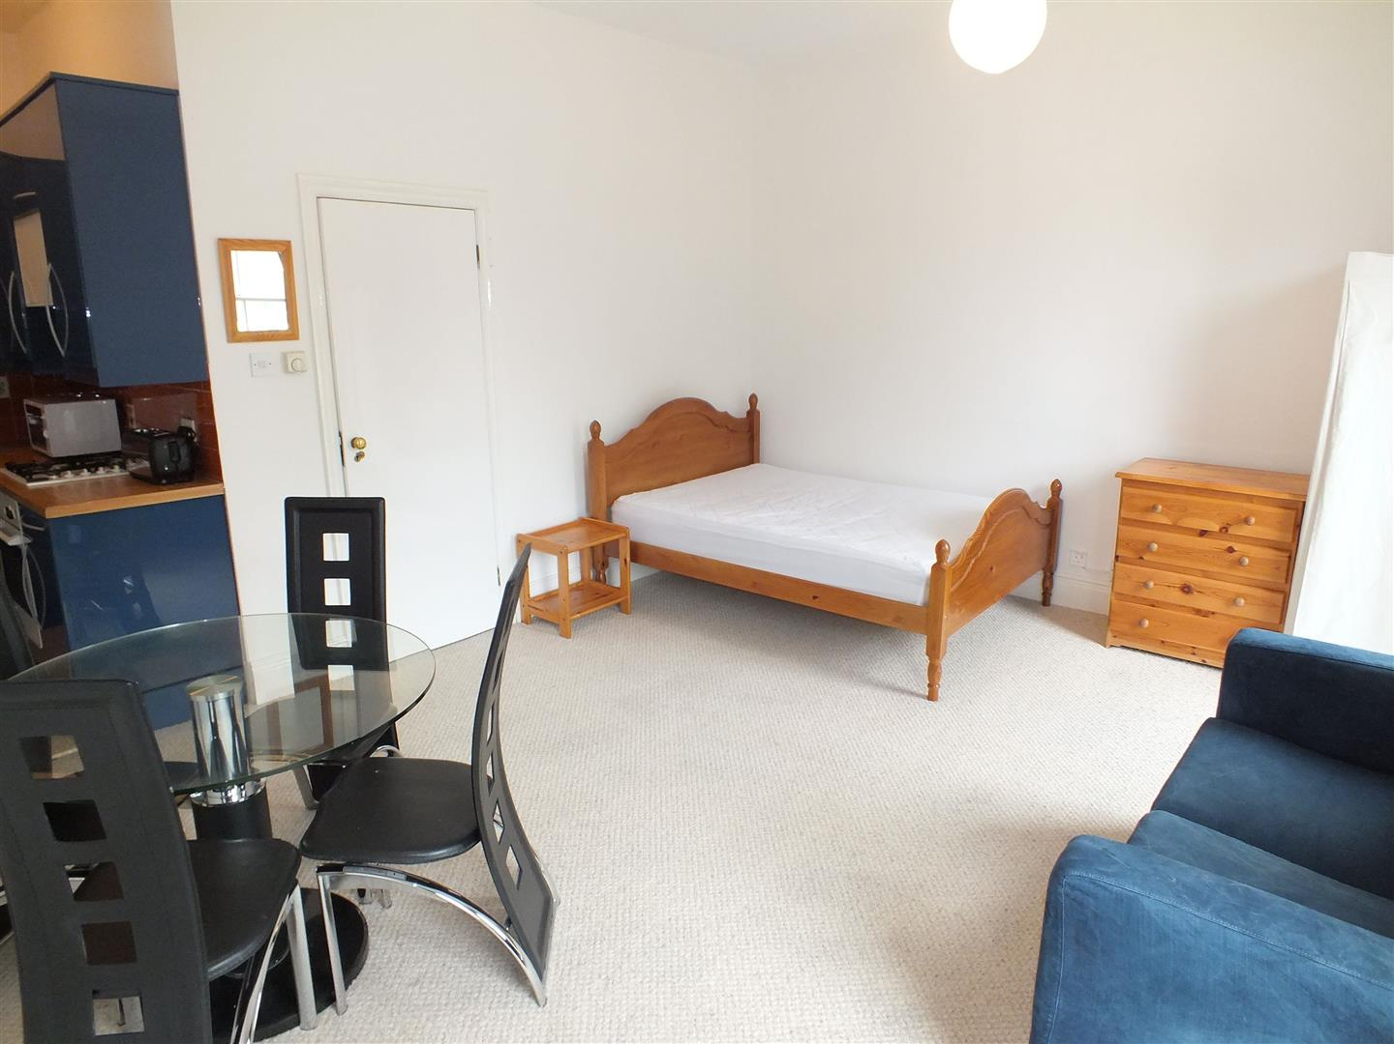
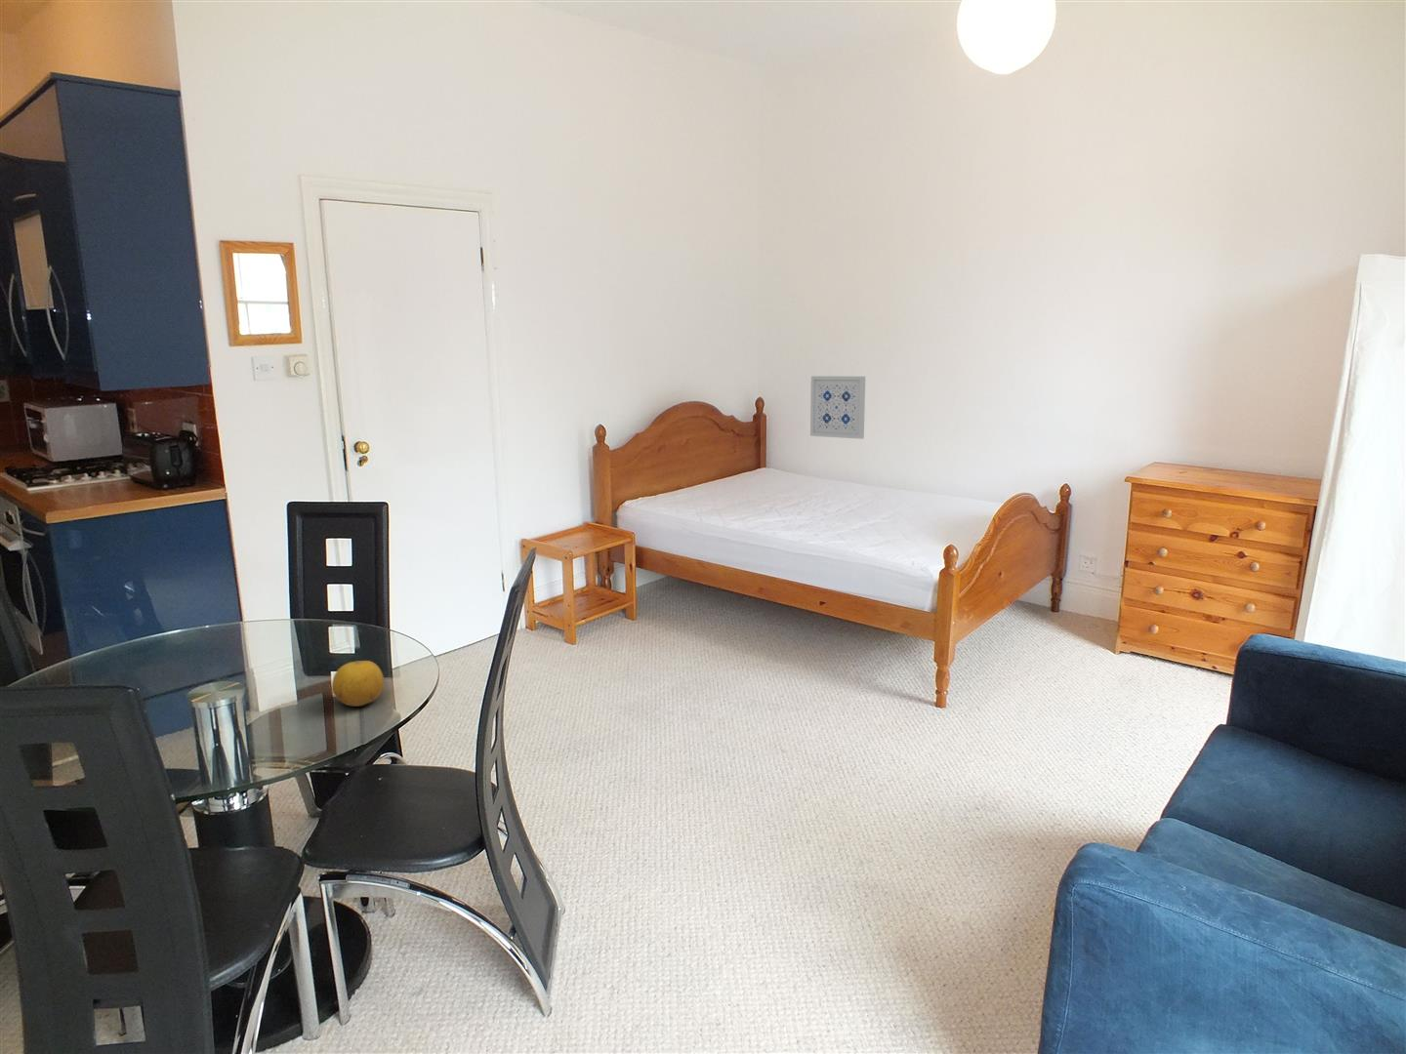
+ fruit (358, 682)
+ wall art (837, 406)
